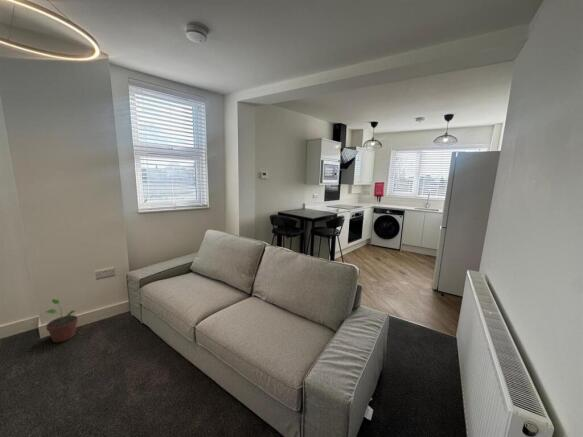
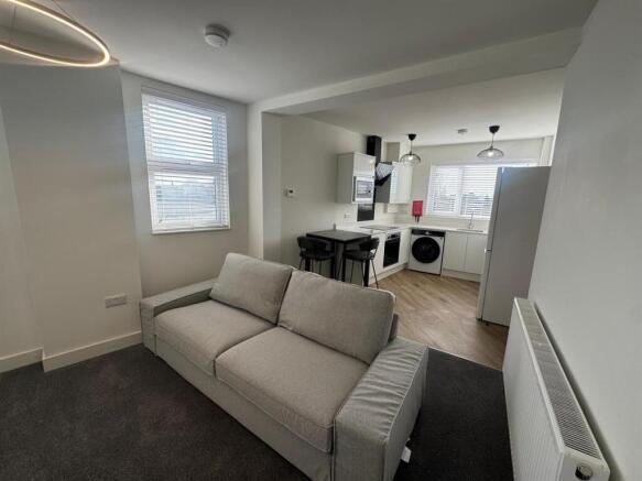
- potted plant (61, 319)
